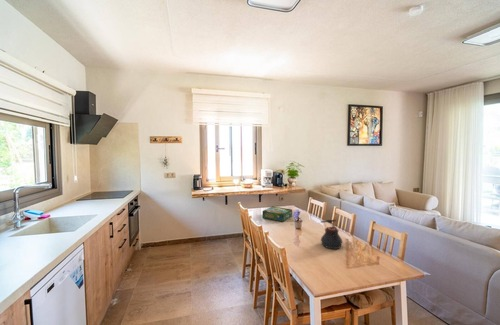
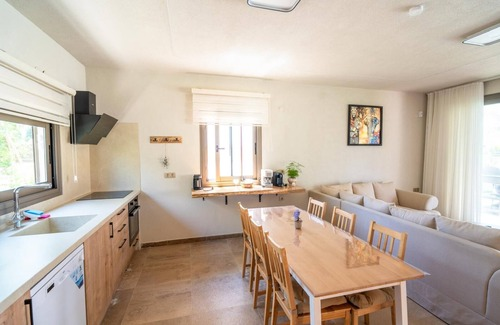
- board game (277, 213)
- teapot (331, 232)
